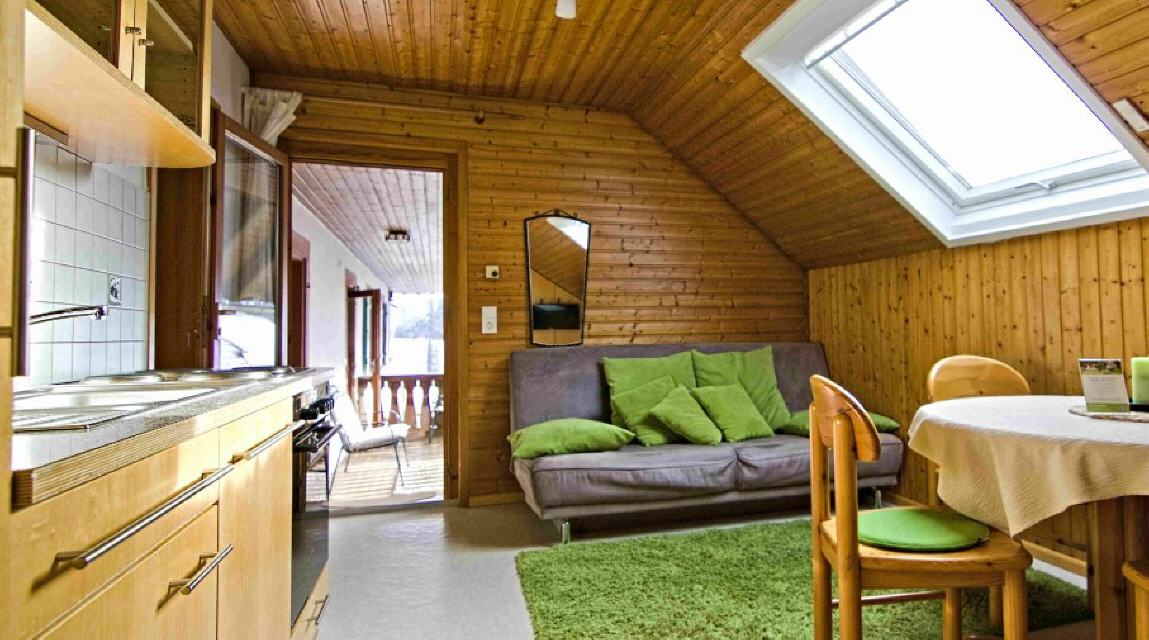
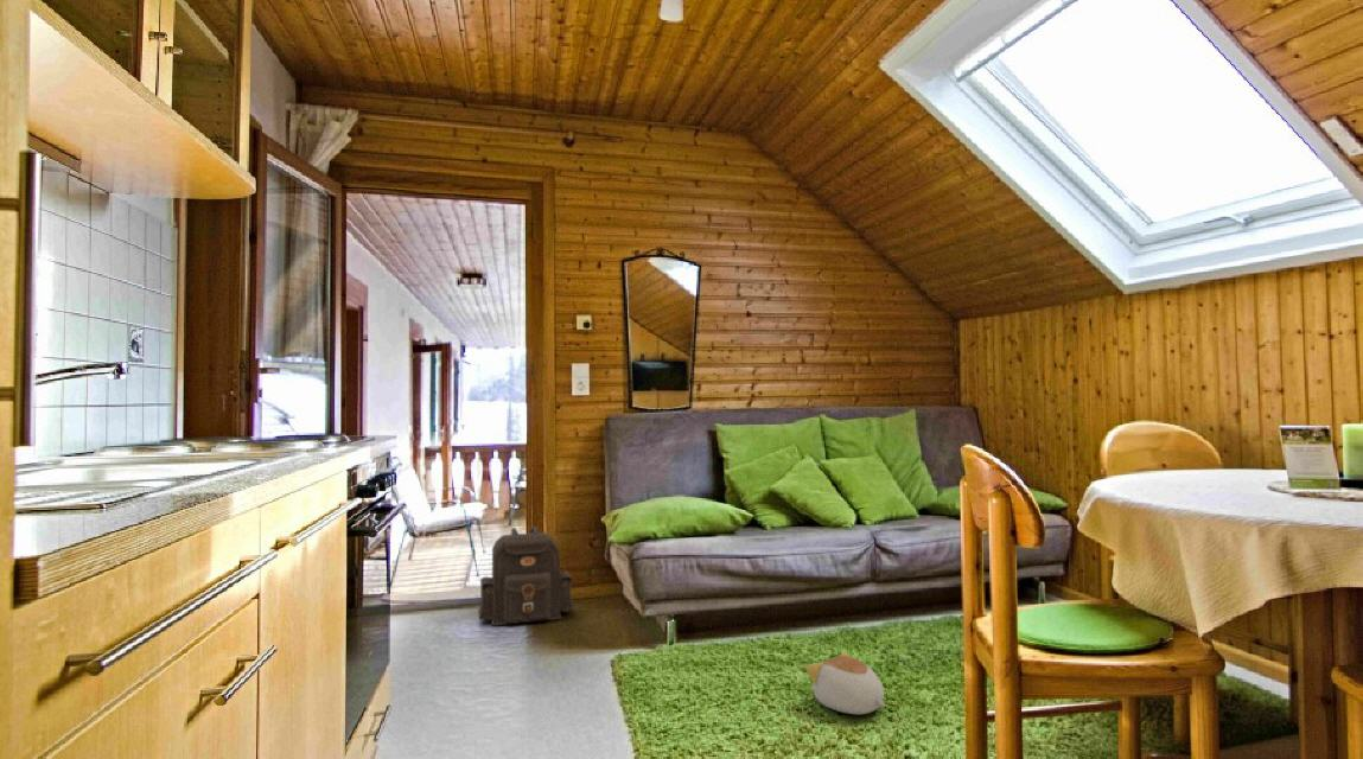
+ plush toy (853, 684)
+ backpack (526, 573)
